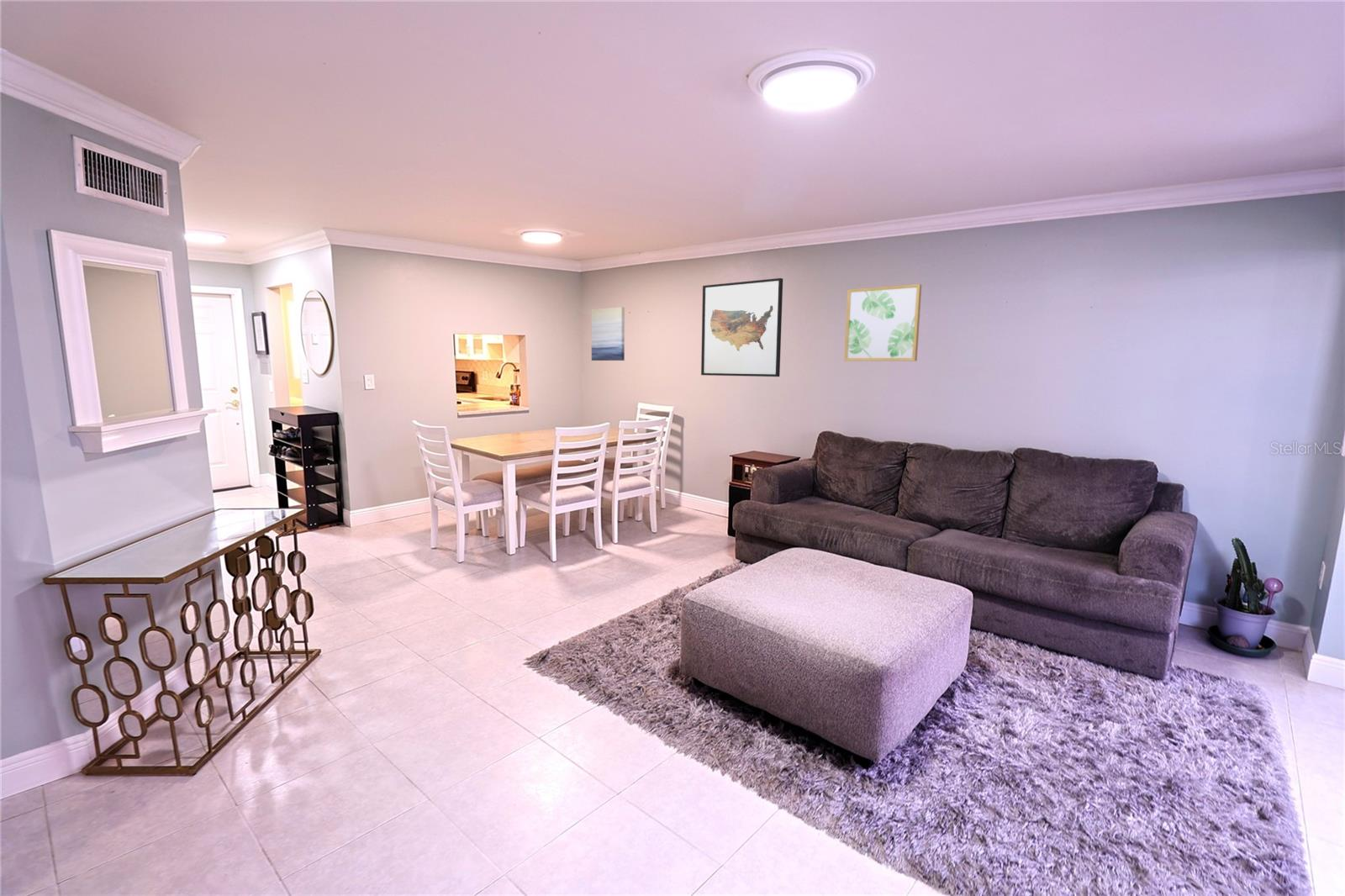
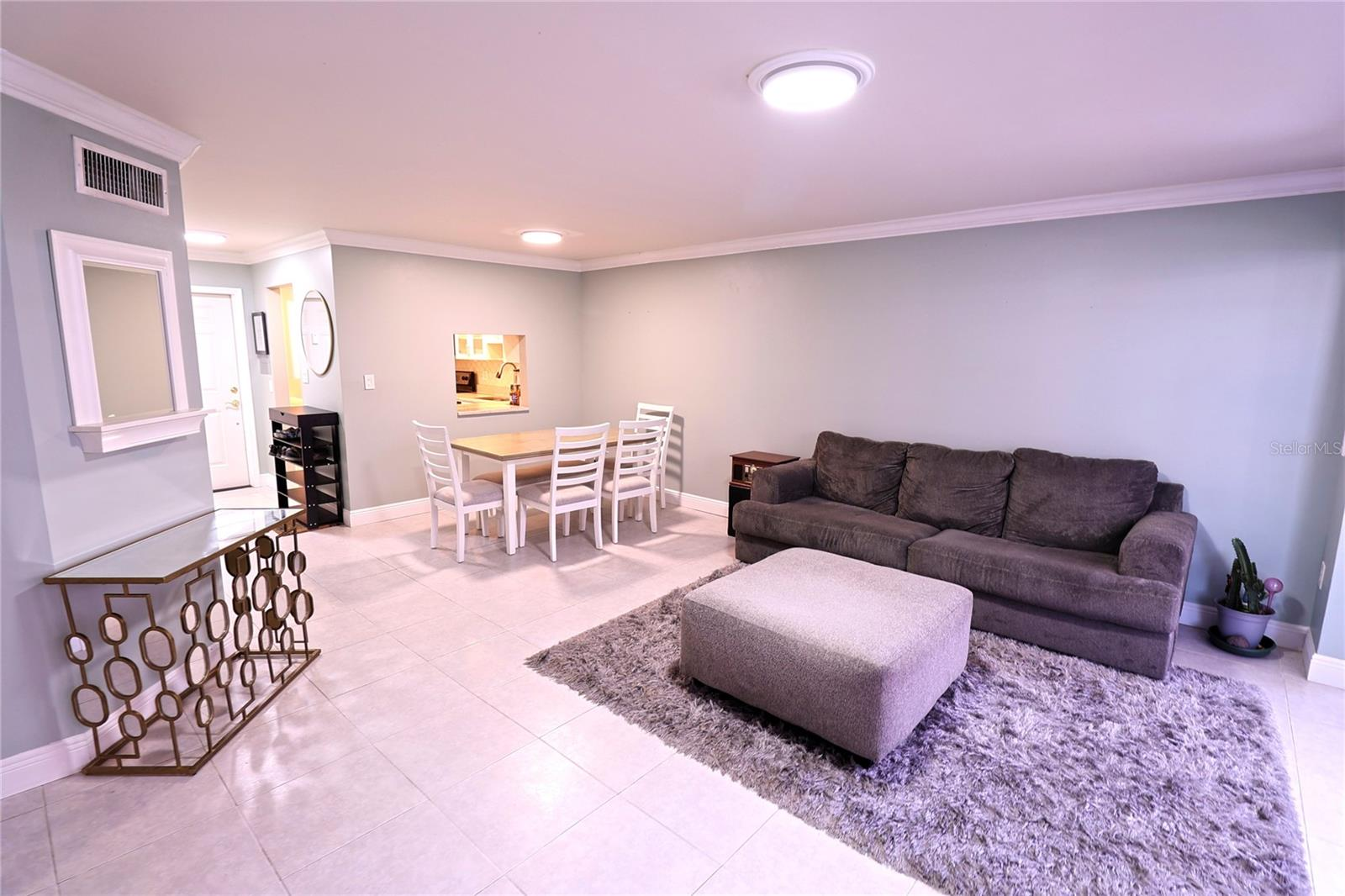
- wall art (881, 324)
- wall art (740, 329)
- wall art (607, 335)
